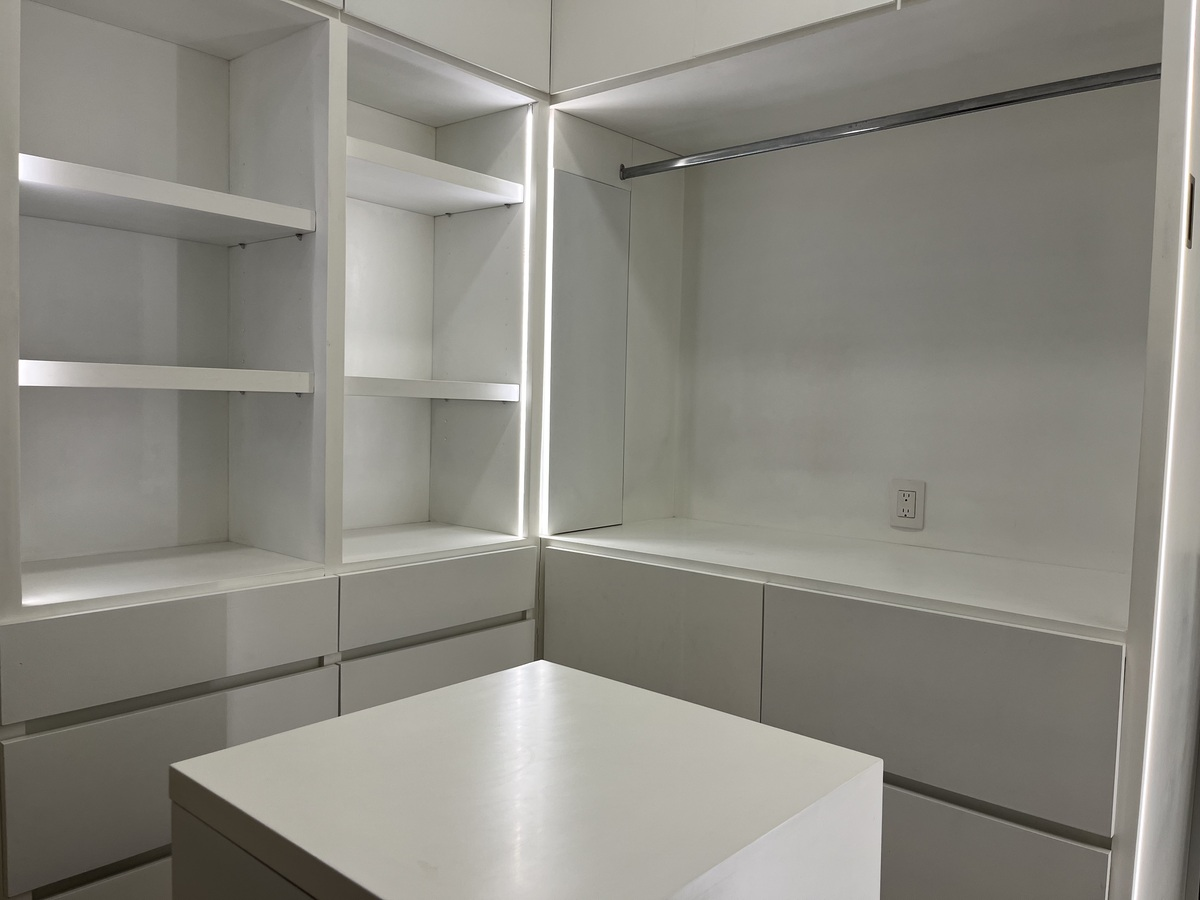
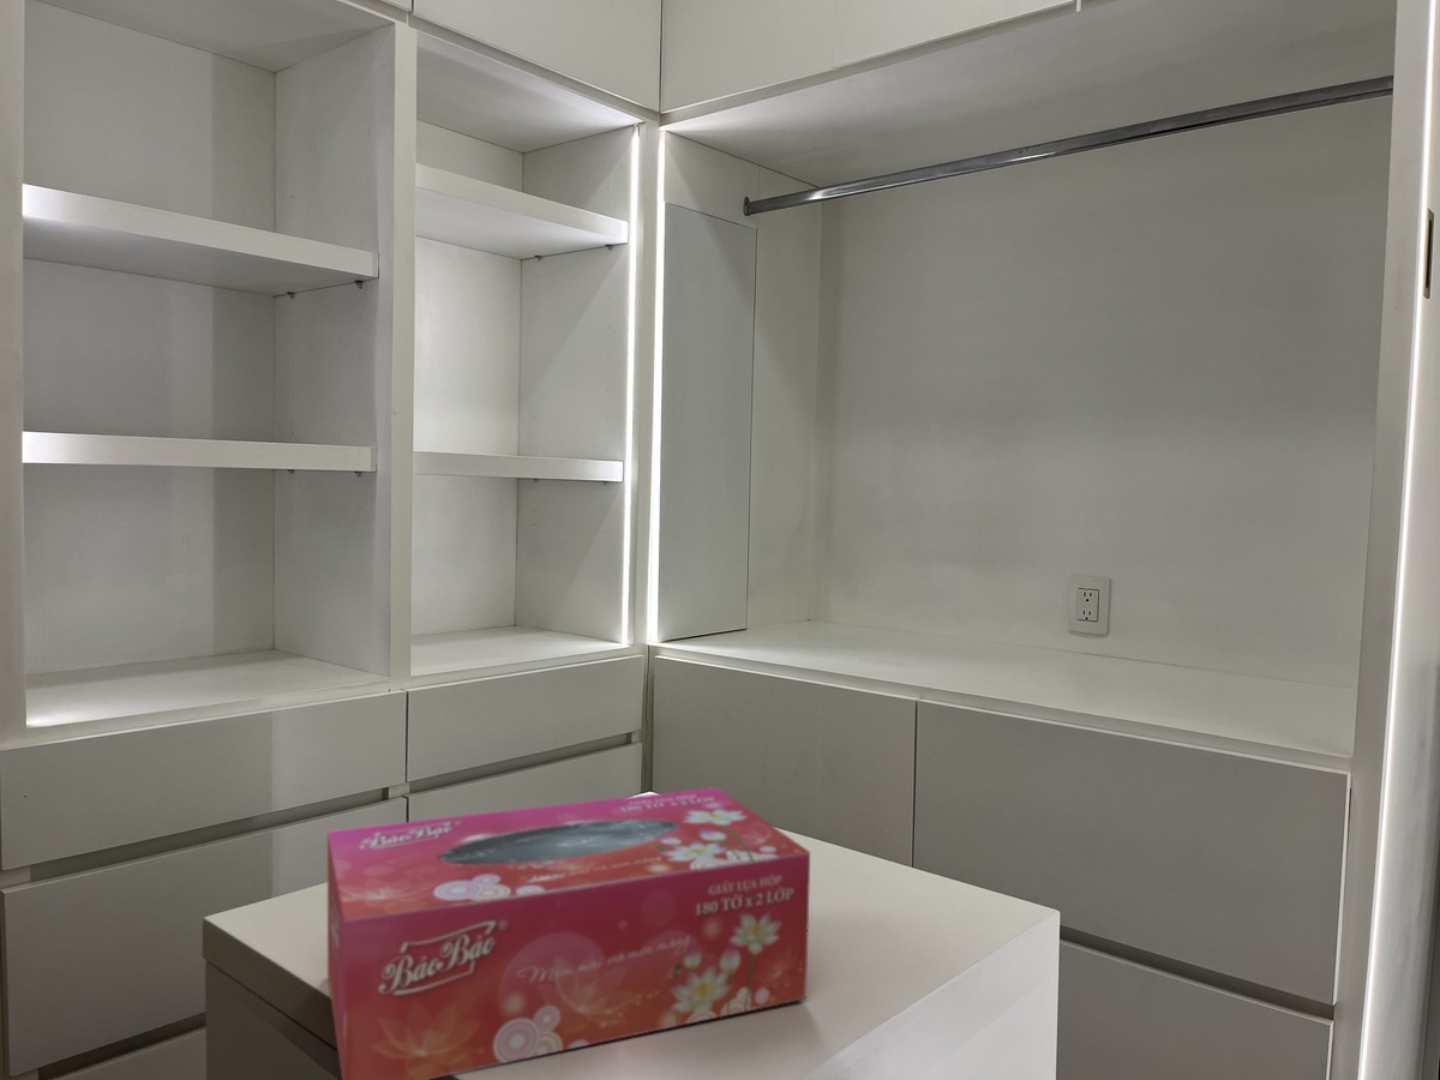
+ tissue box (564, 913)
